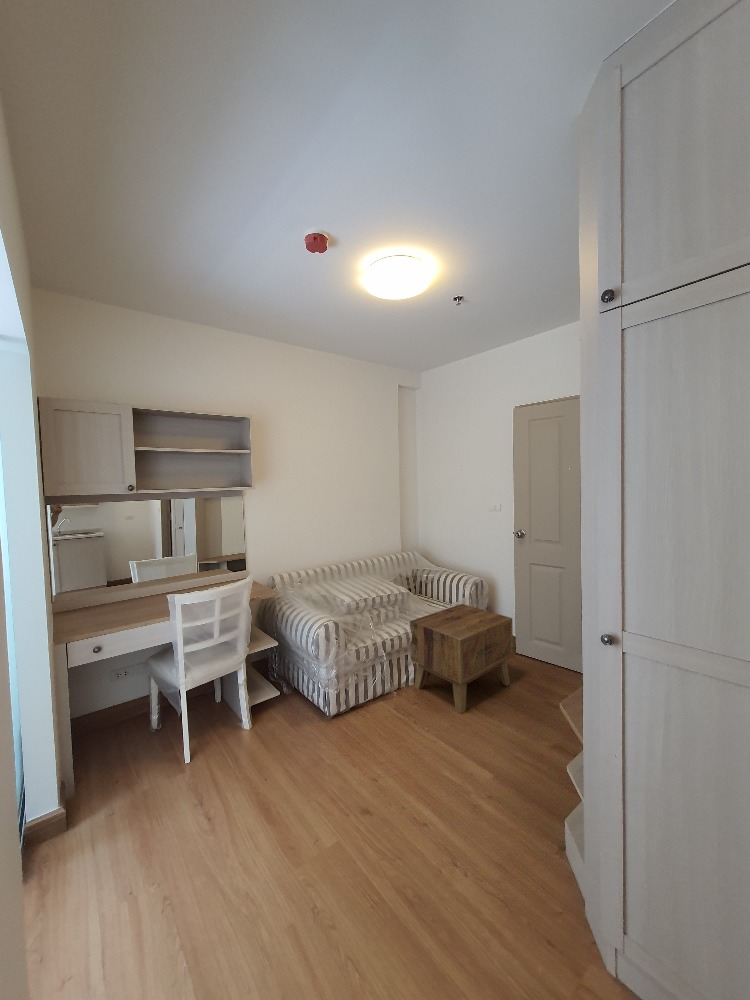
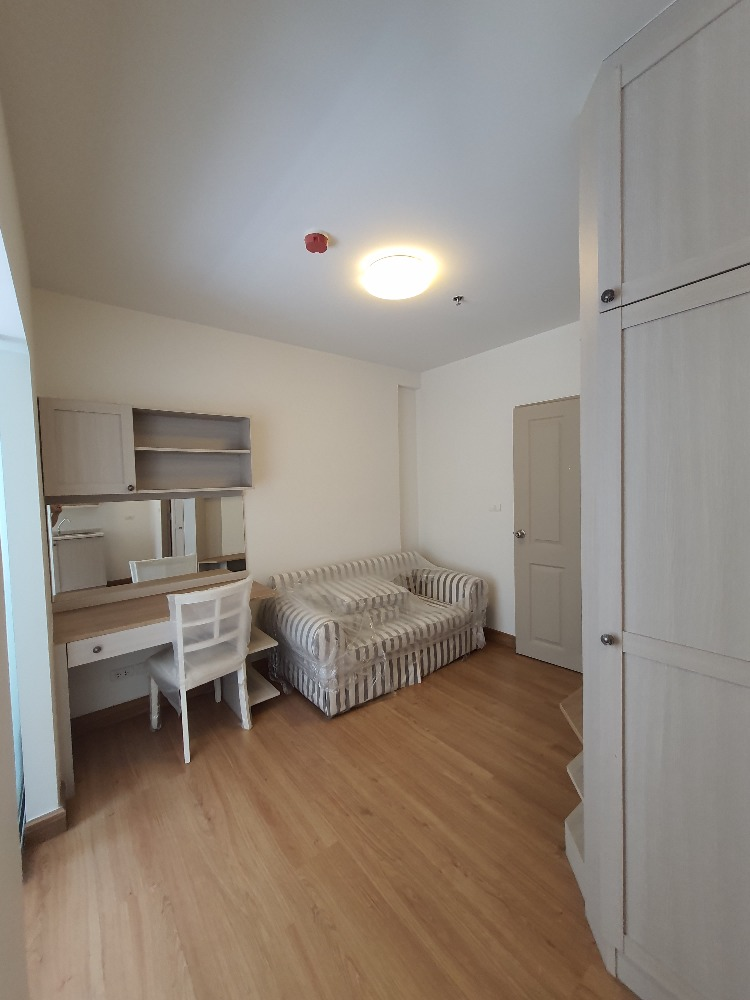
- side table (463, 653)
